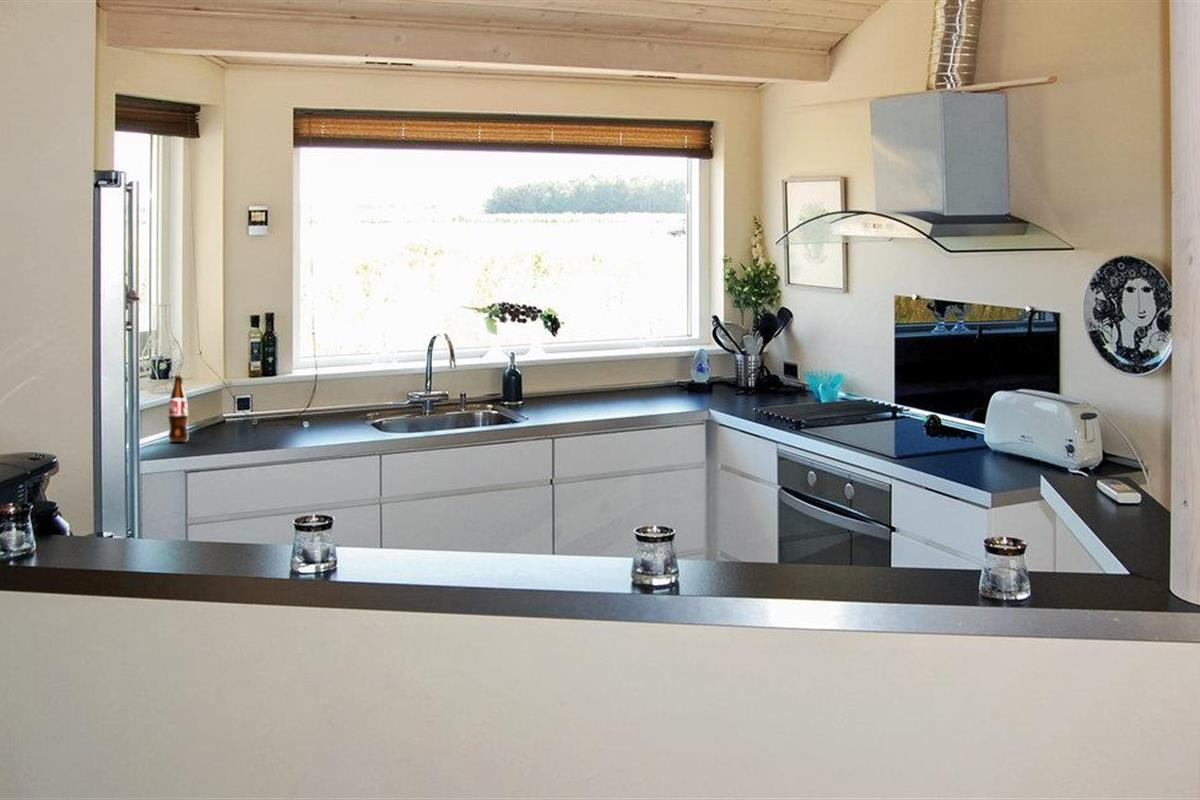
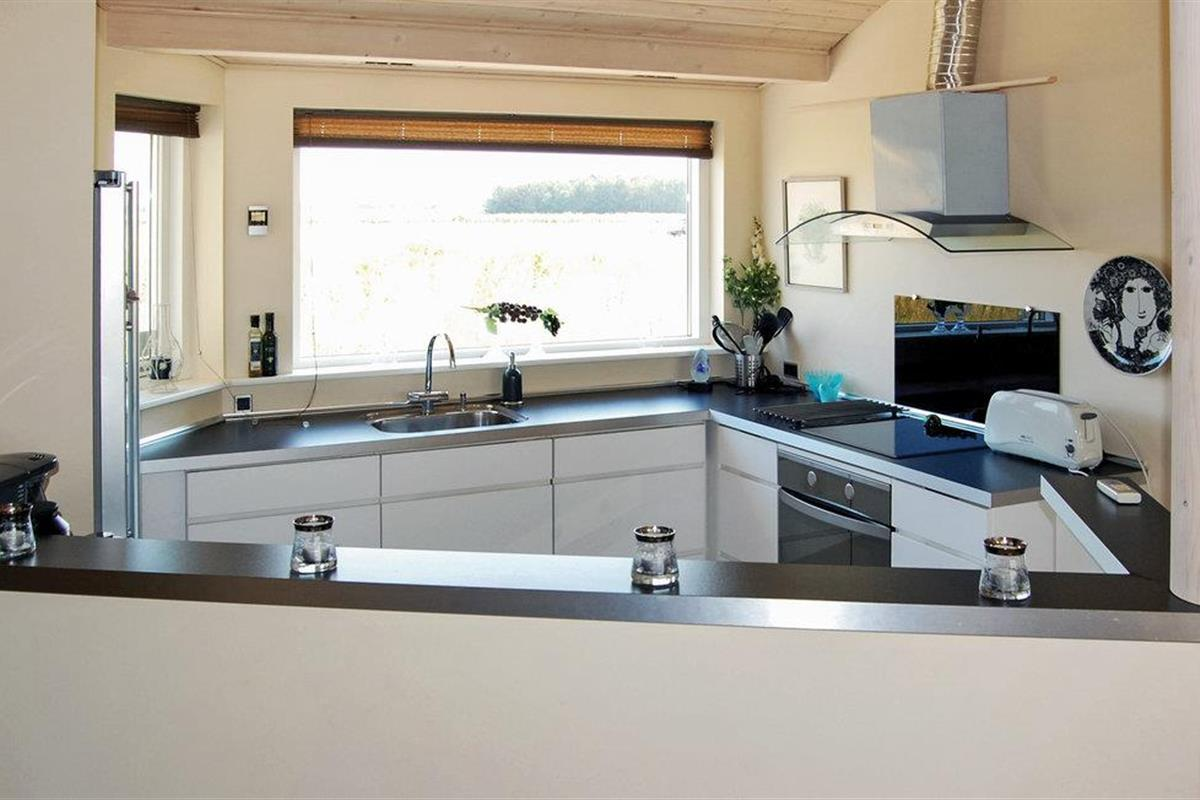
- bottle (178, 408)
